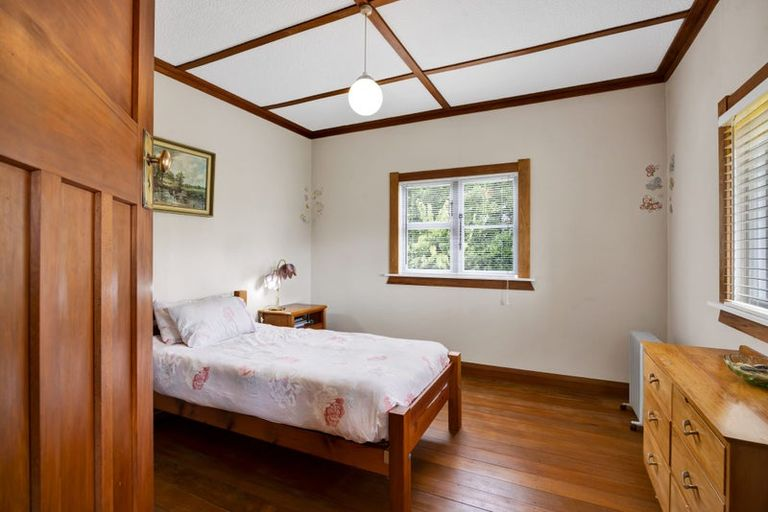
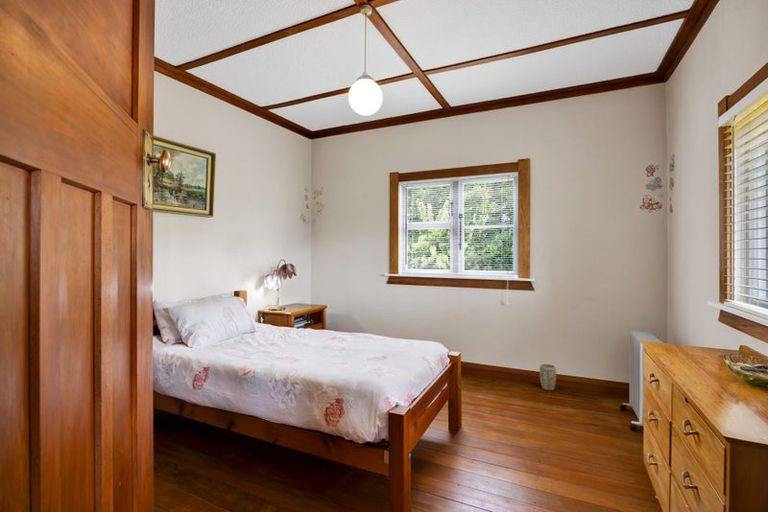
+ plant pot (547, 377)
